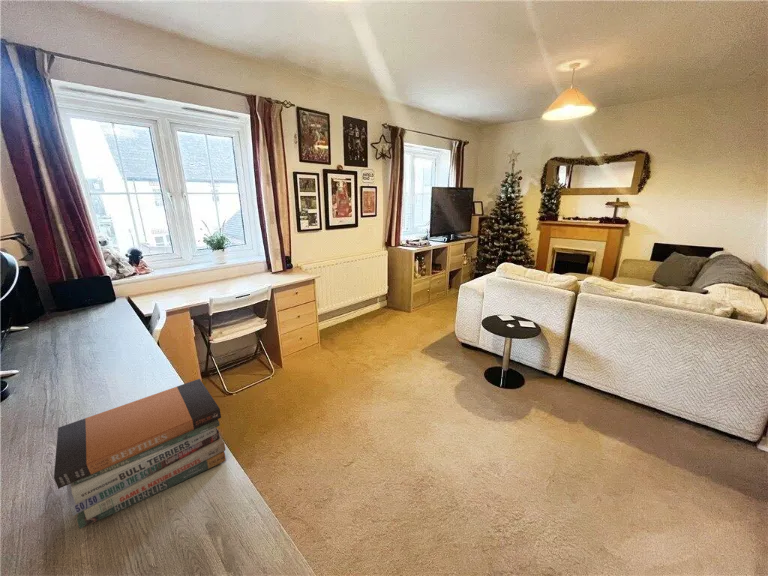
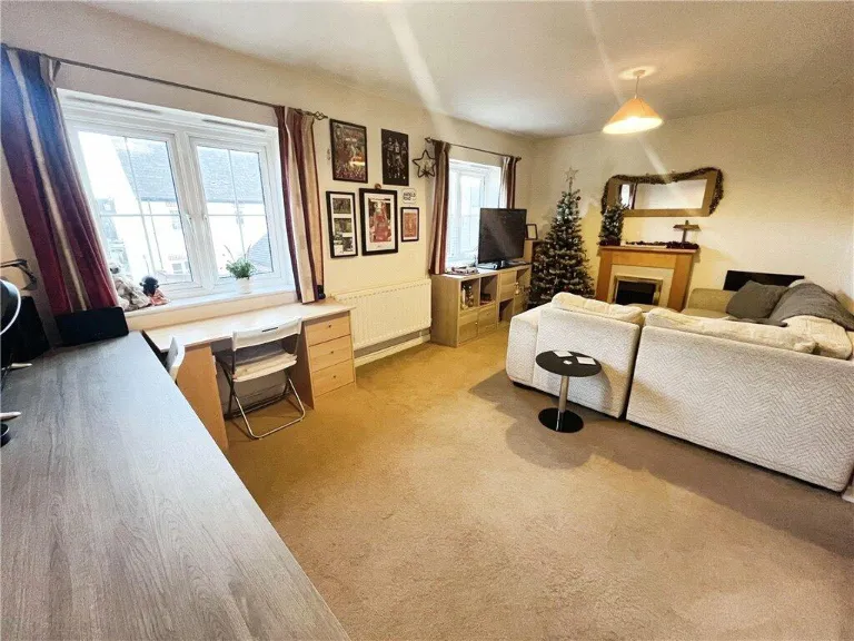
- book stack (148, 444)
